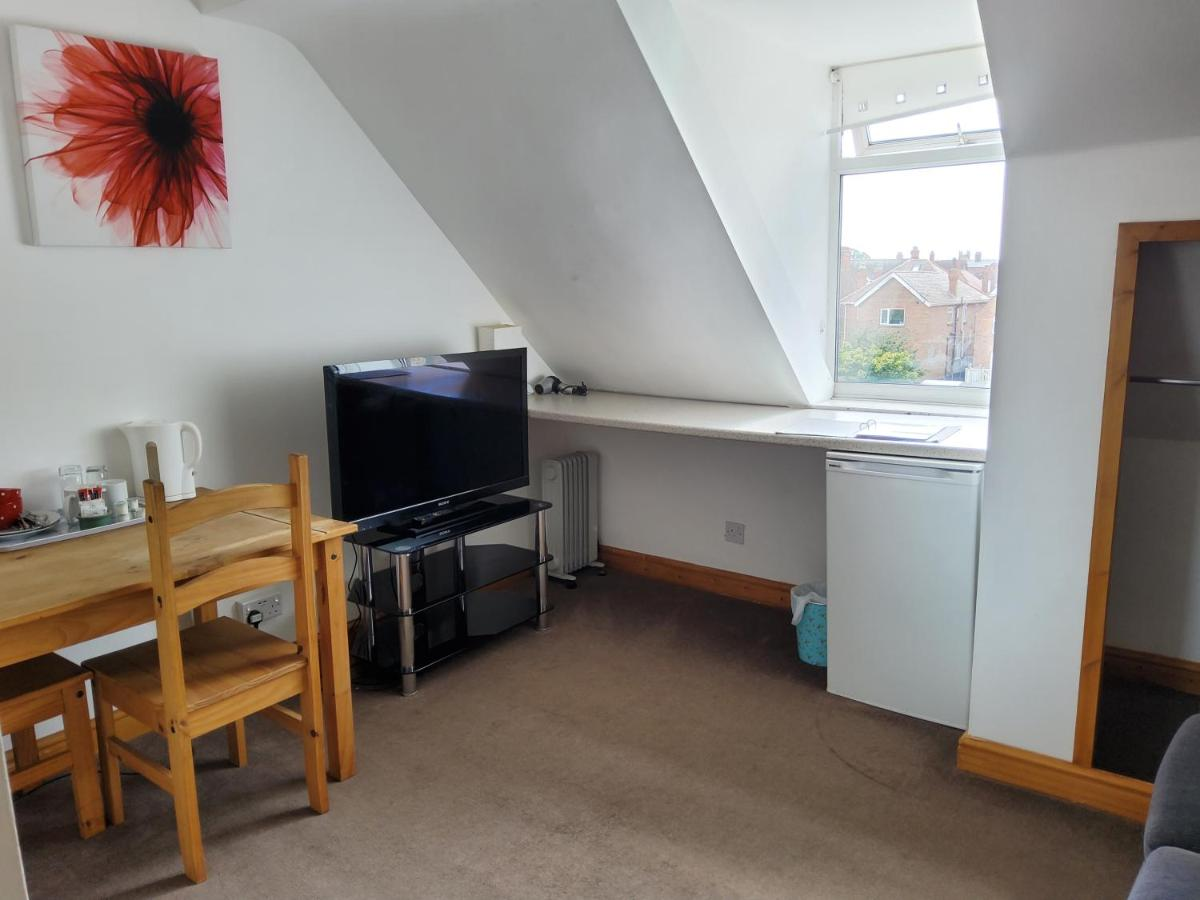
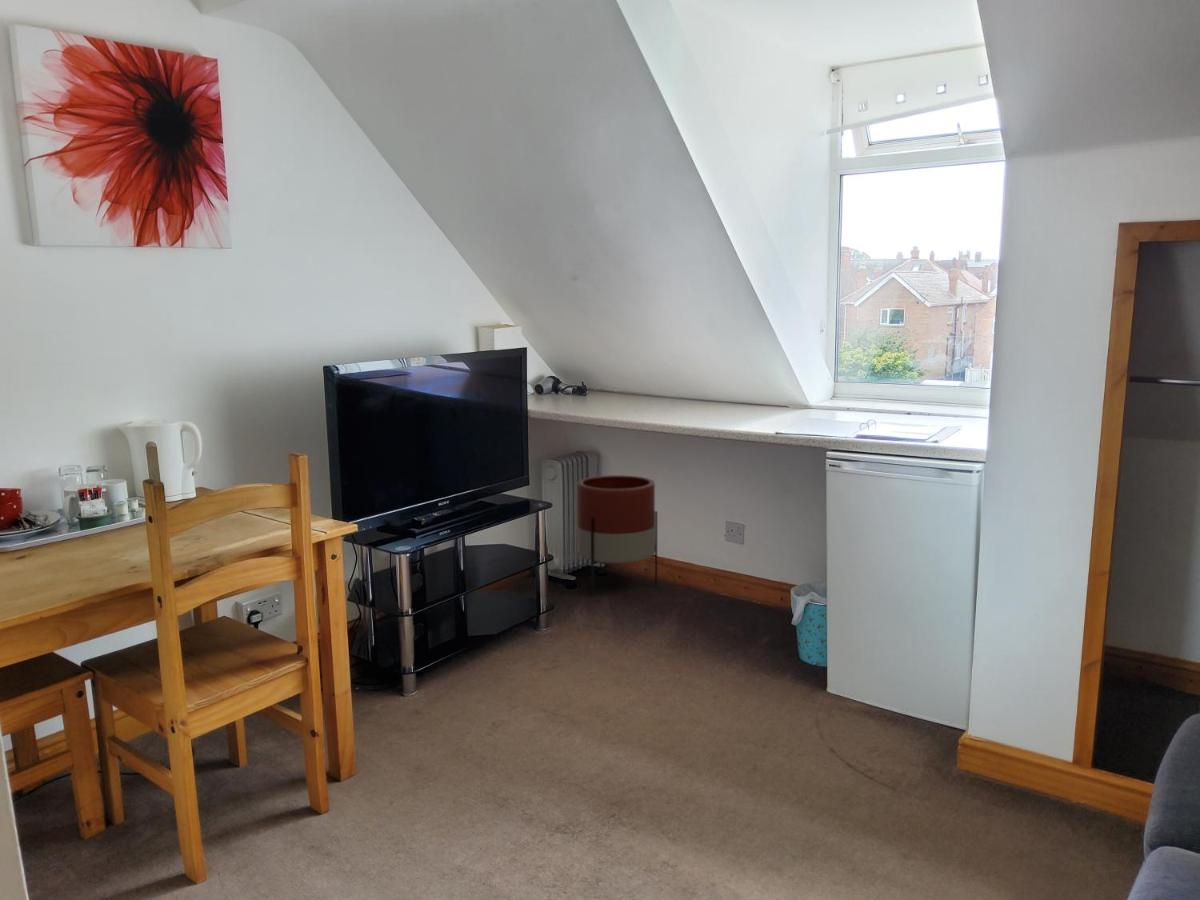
+ planter (615, 533)
